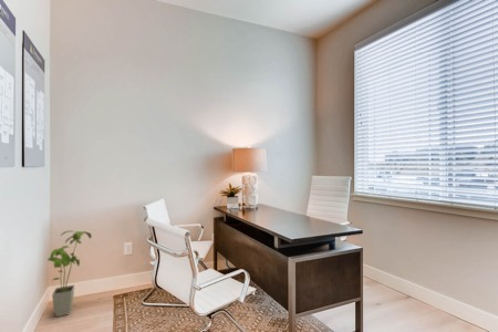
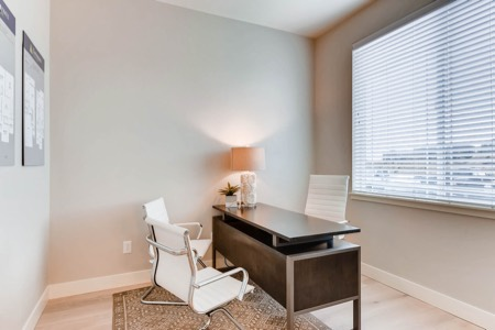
- house plant (70, 270)
